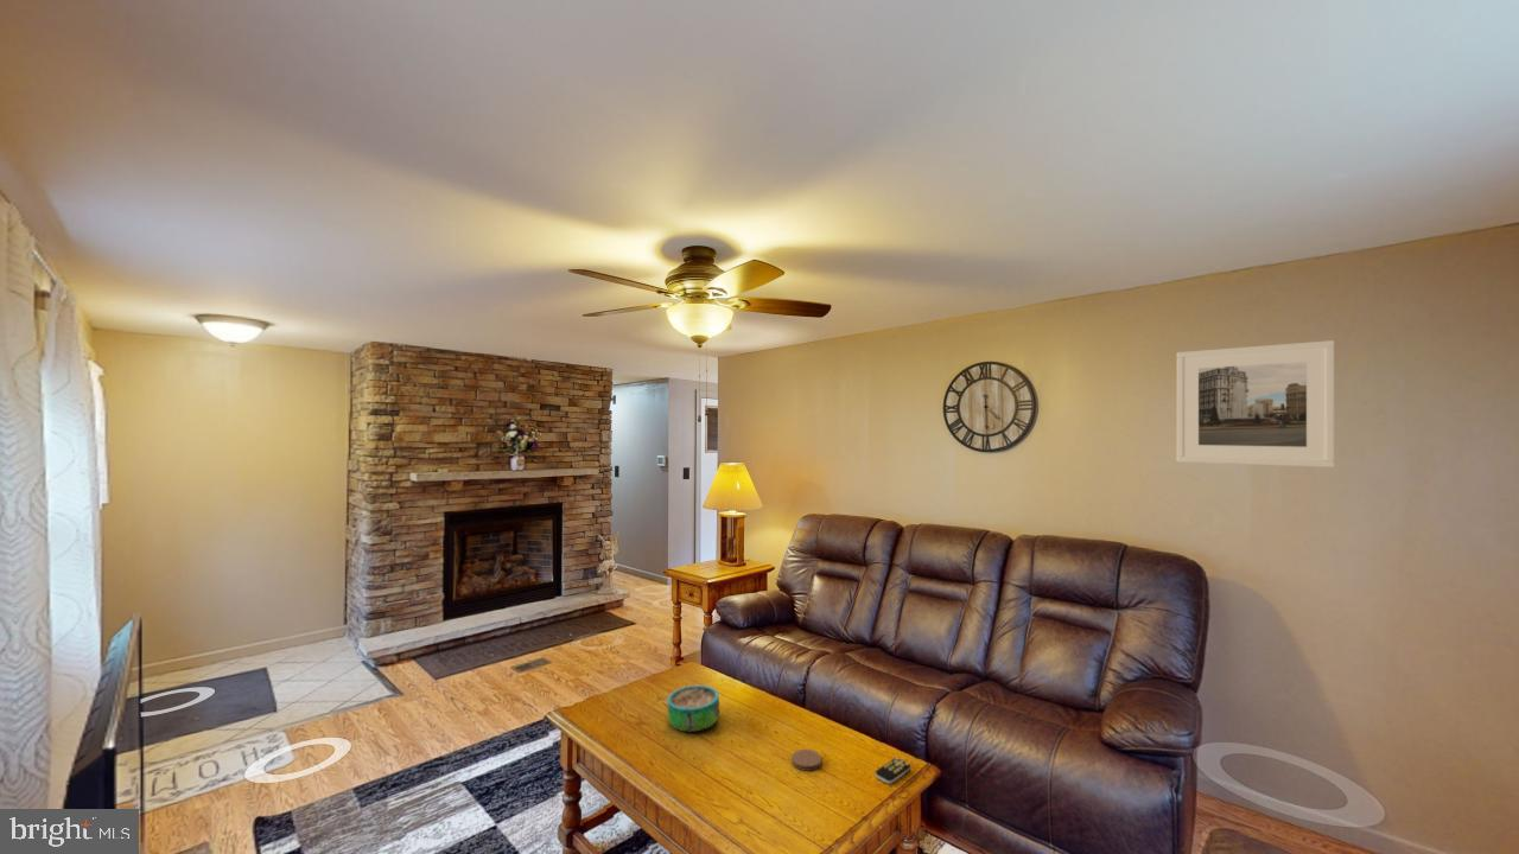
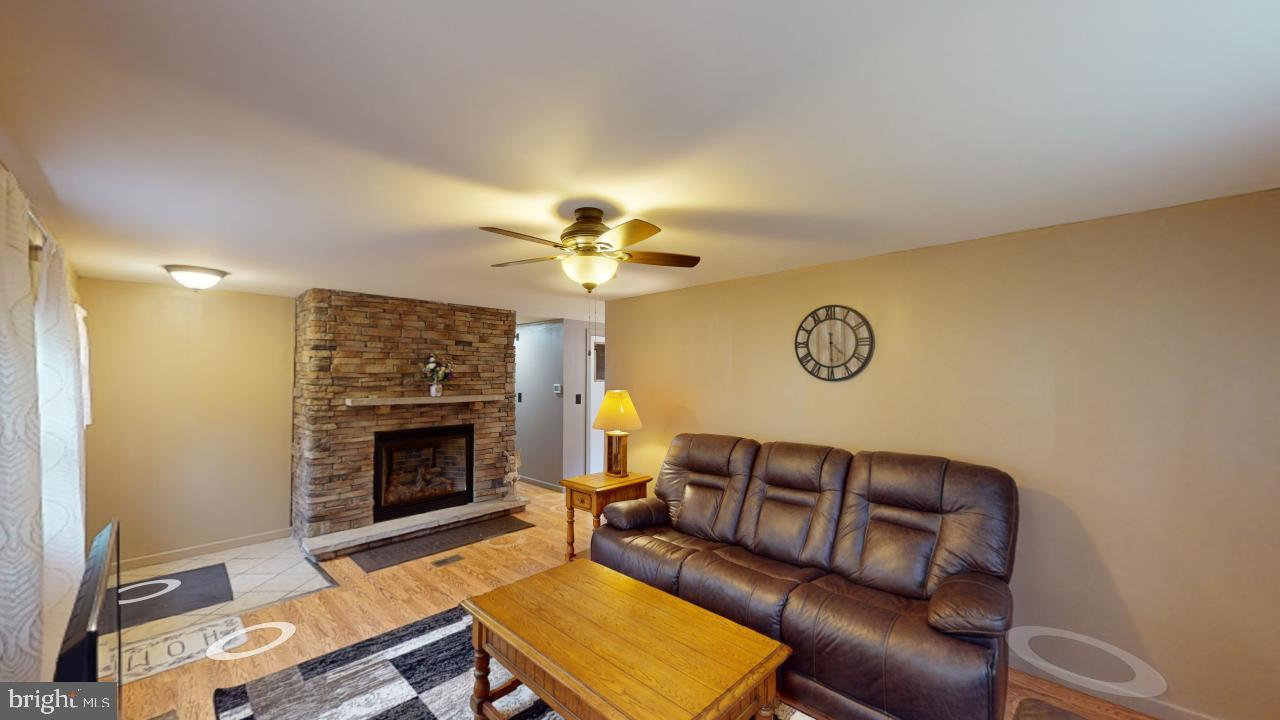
- remote control (892, 770)
- decorative bowl (693, 708)
- coaster (806, 759)
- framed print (1250, 404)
